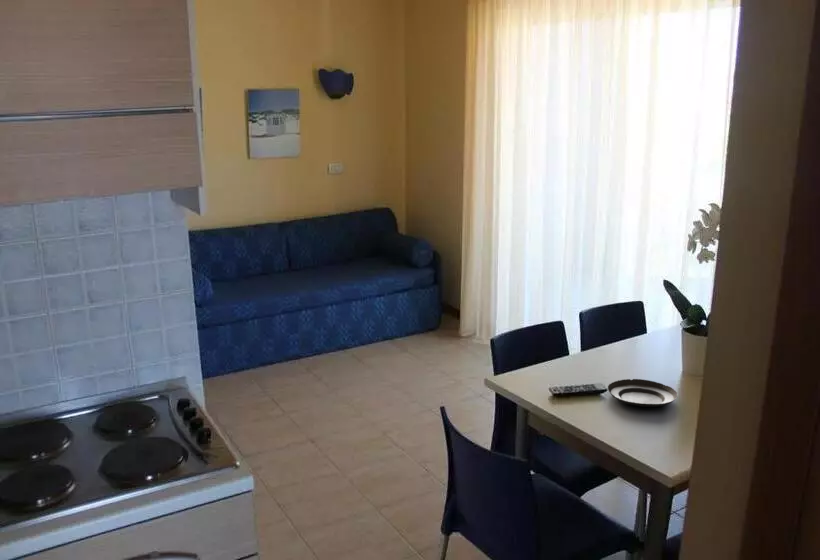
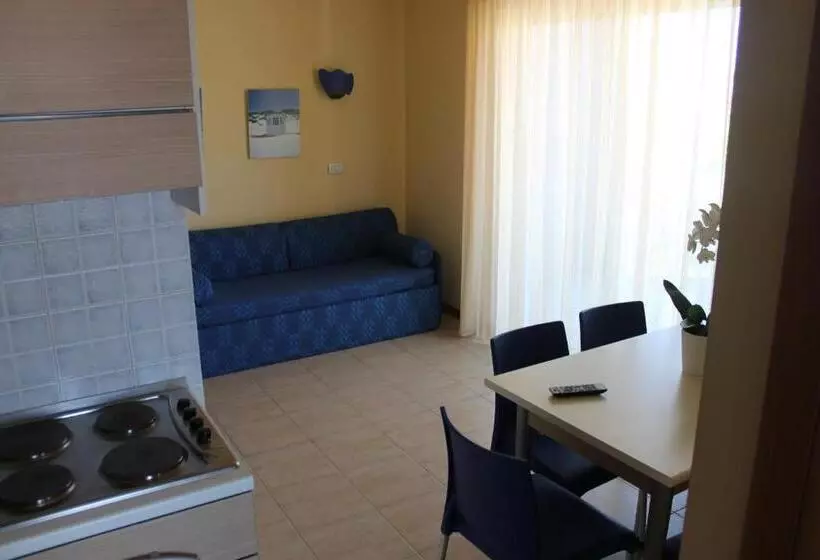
- tart tin (641, 394)
